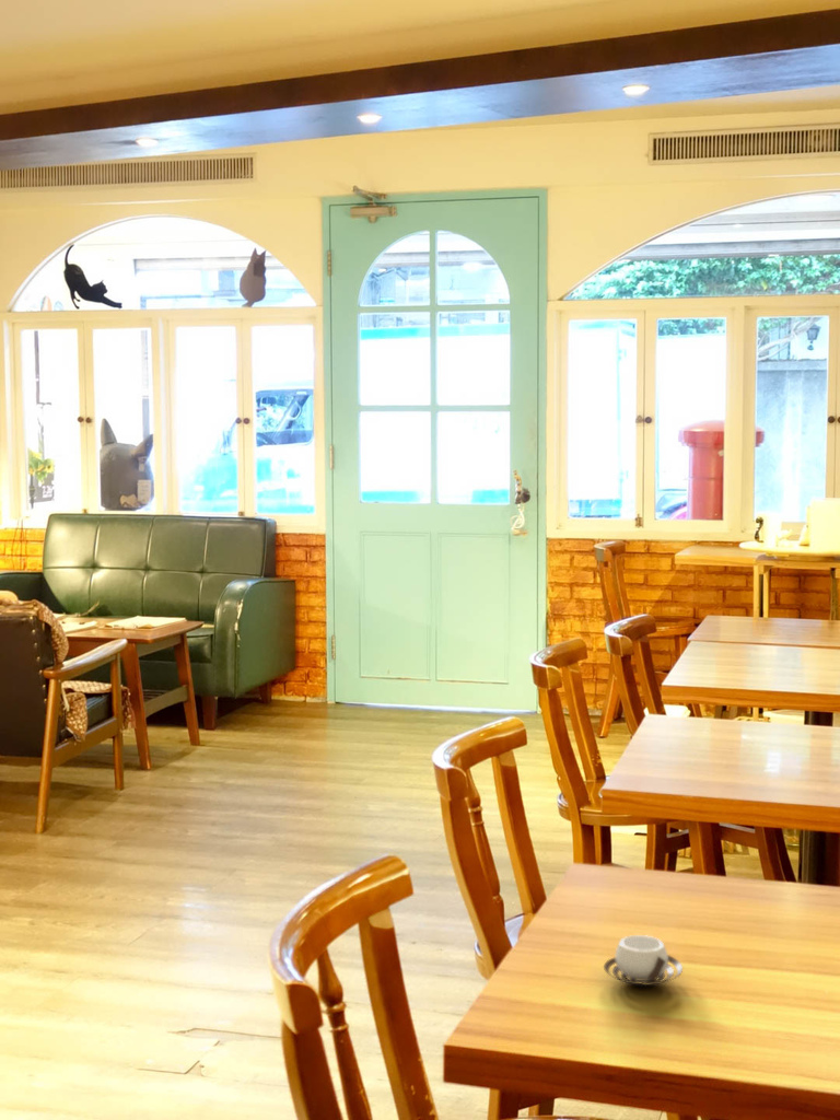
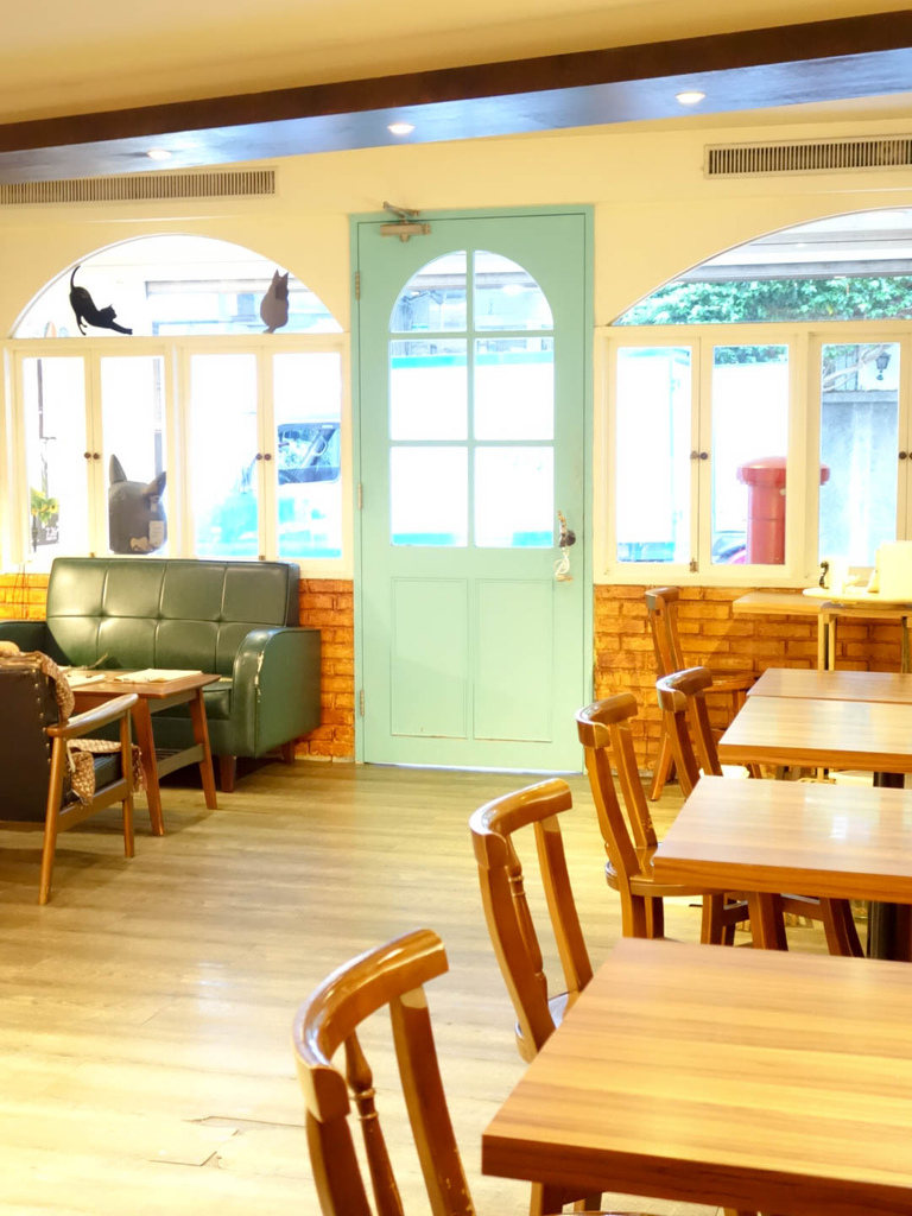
- cup (641, 960)
